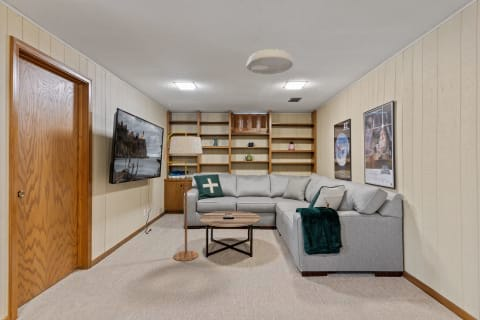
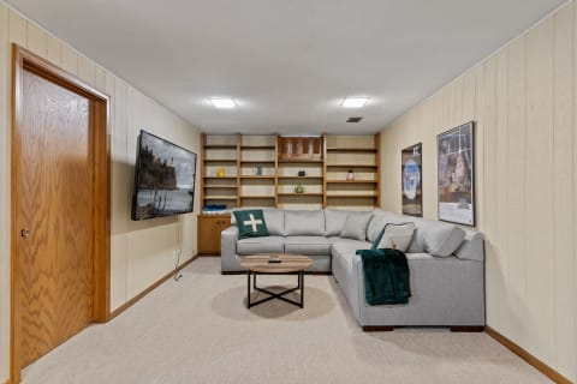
- ceiling light (269, 61)
- floor lamp (185, 193)
